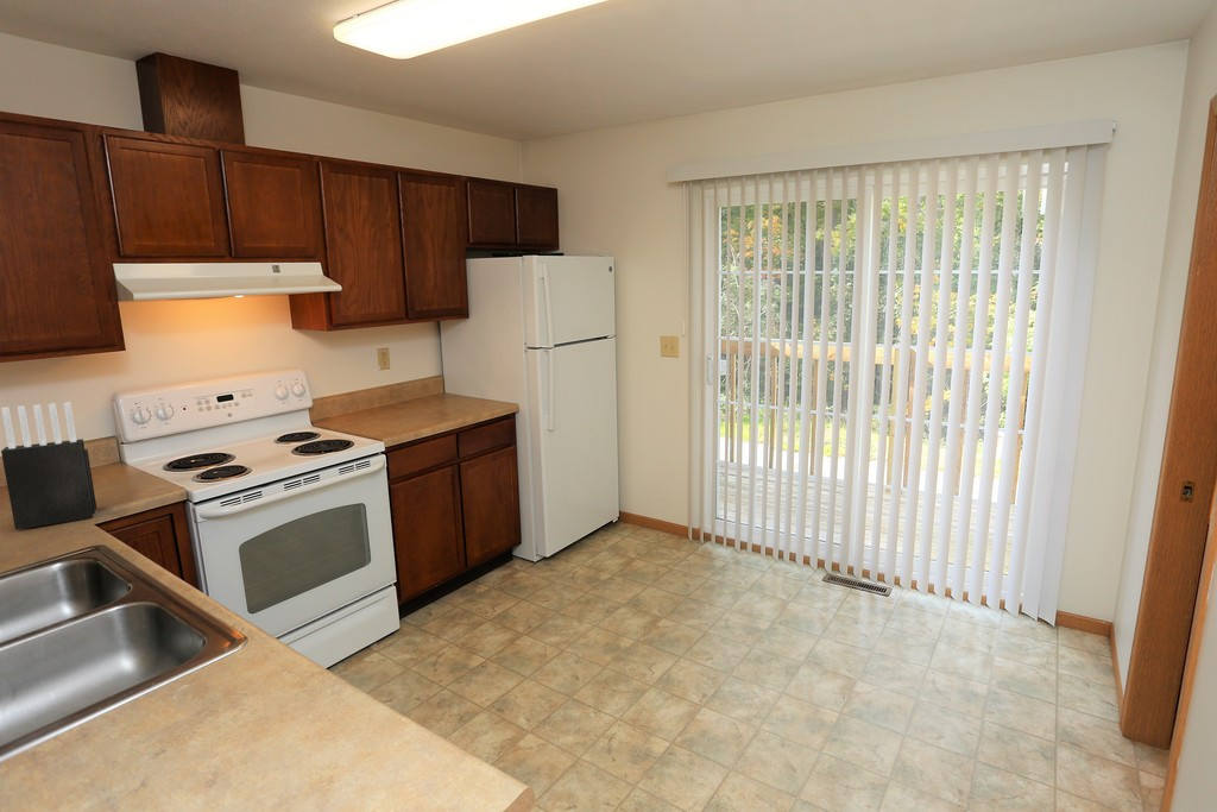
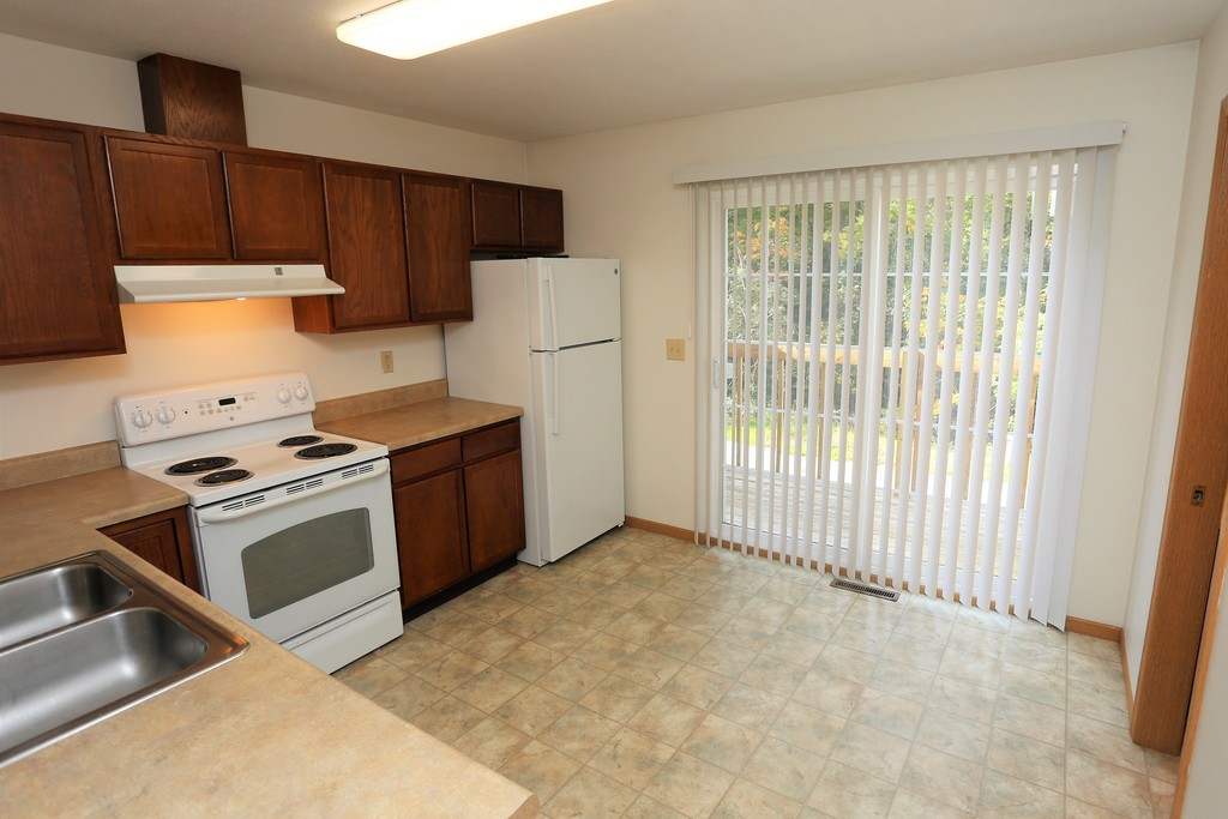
- knife block (49, 461)
